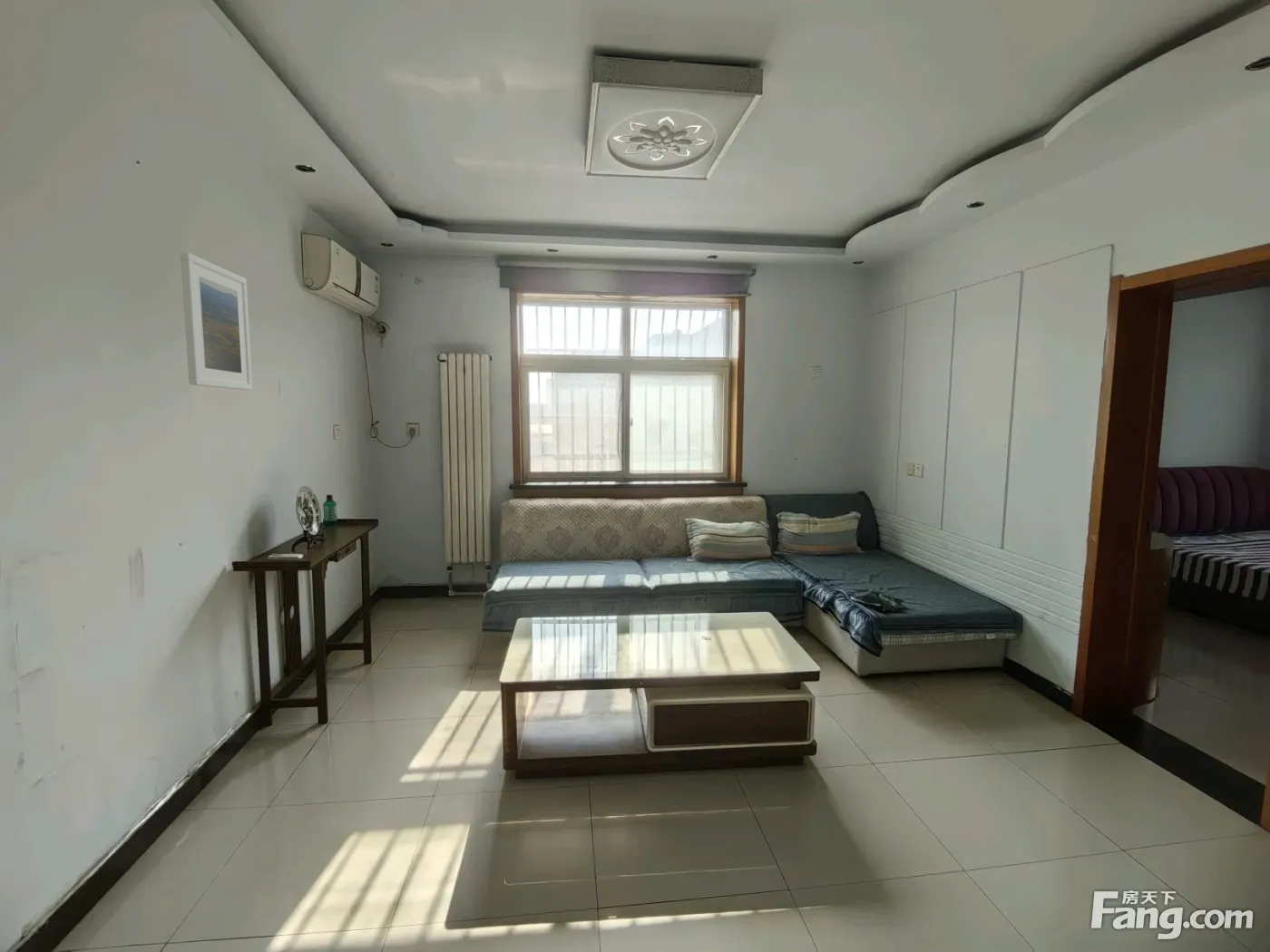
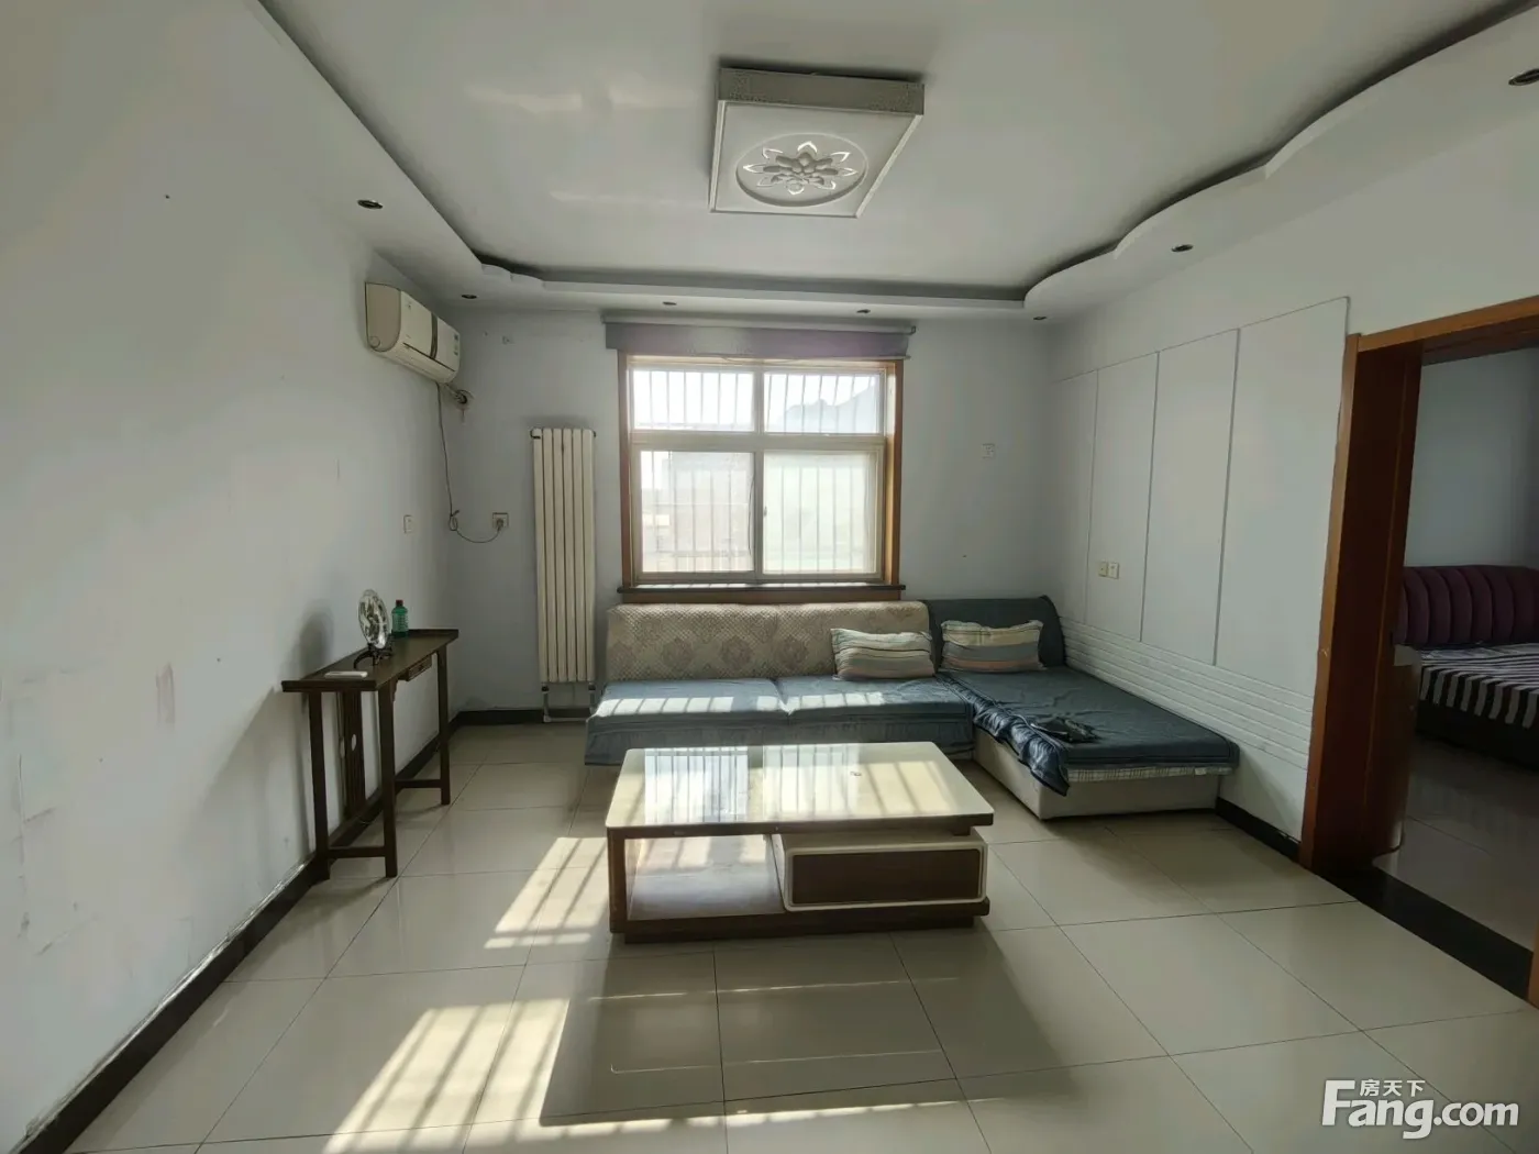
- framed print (220, 327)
